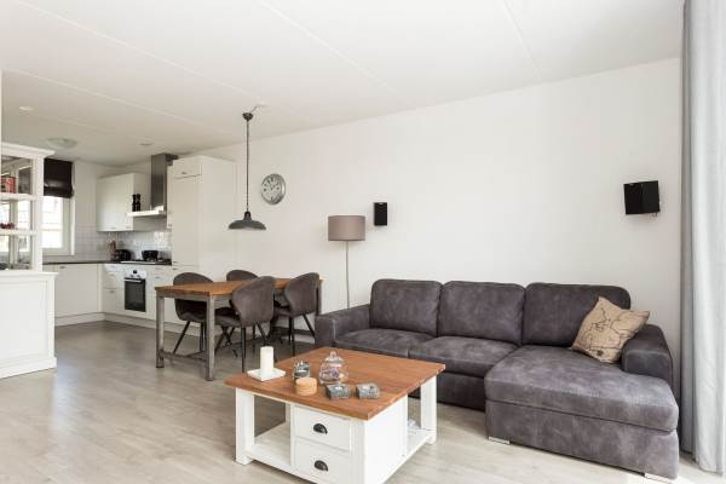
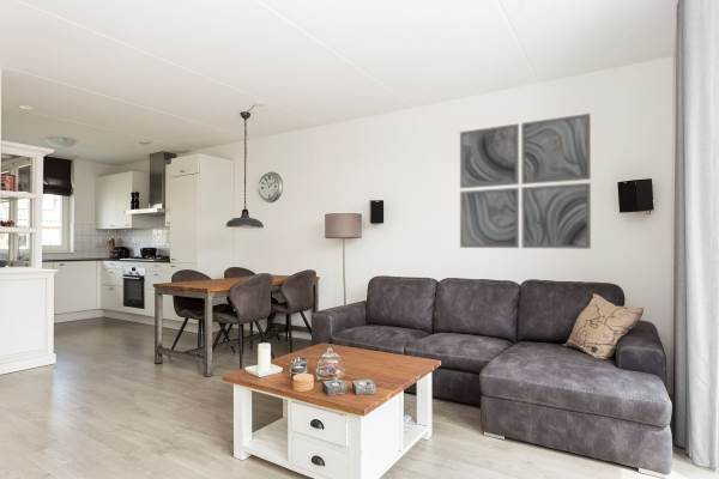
+ wall art (521, 187)
